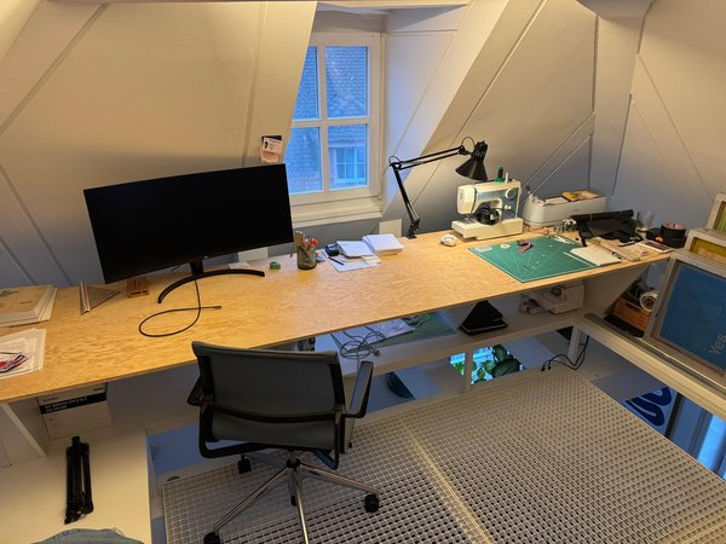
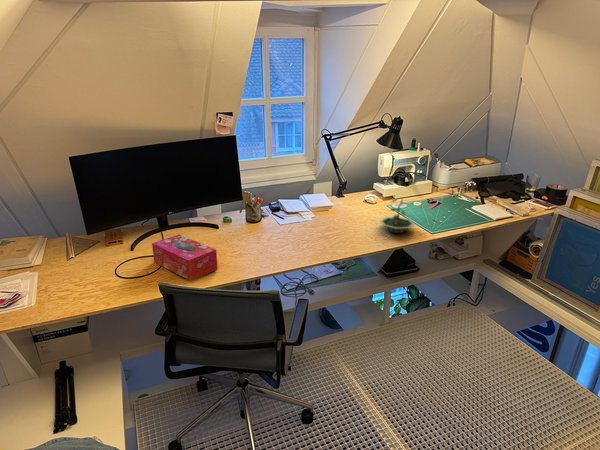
+ terrarium (399, 205)
+ tissue box (184, 256)
